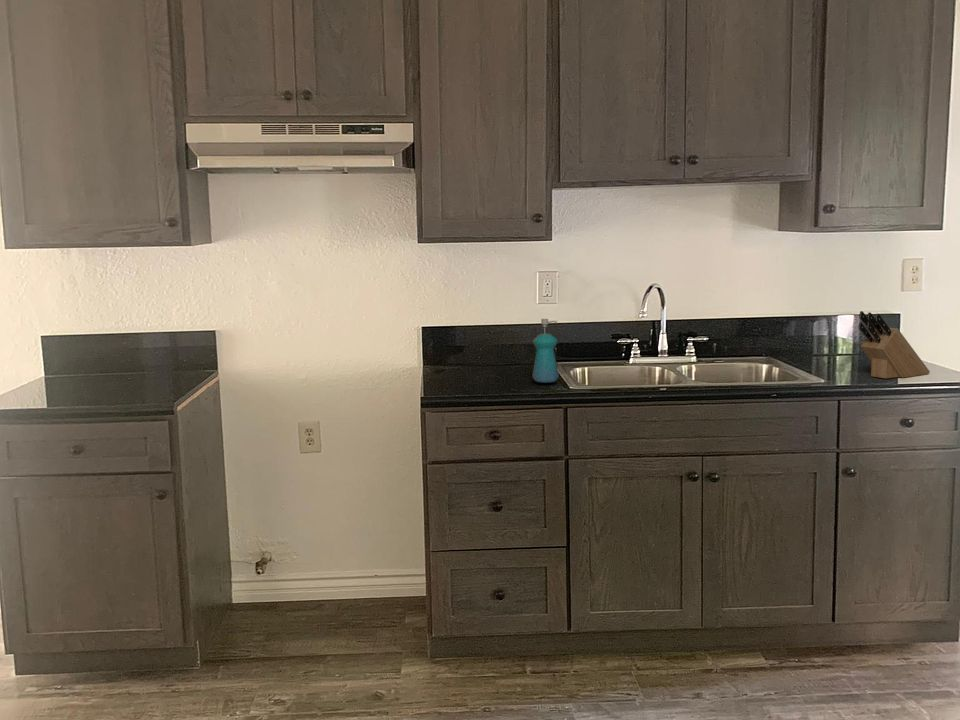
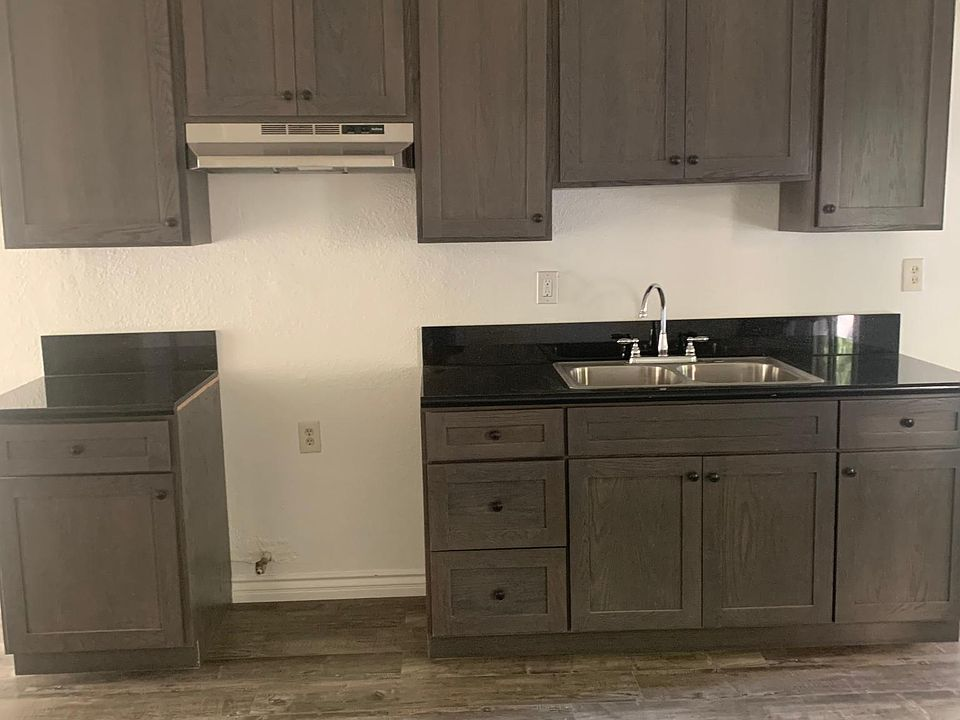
- soap dispenser (545, 351)
- knife block (891, 343)
